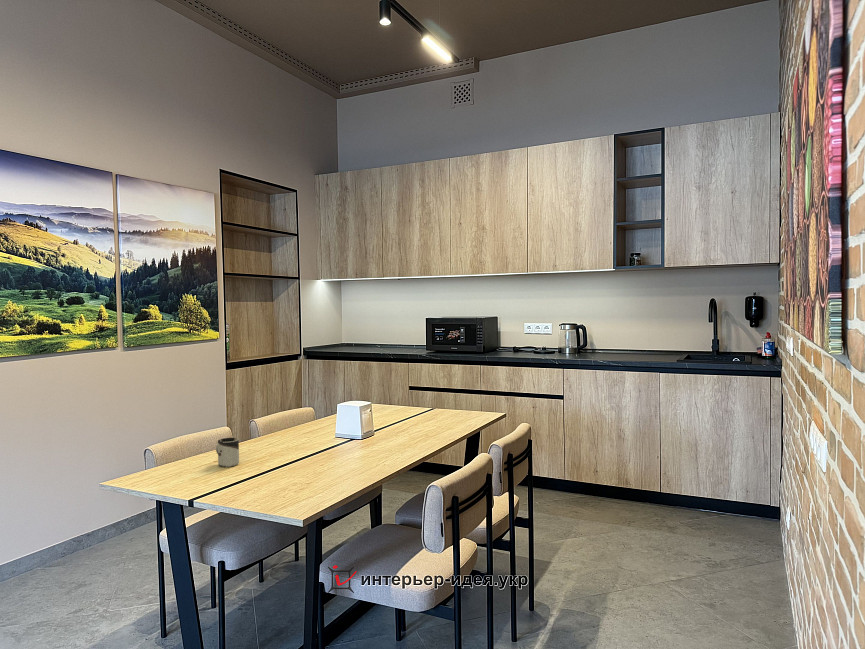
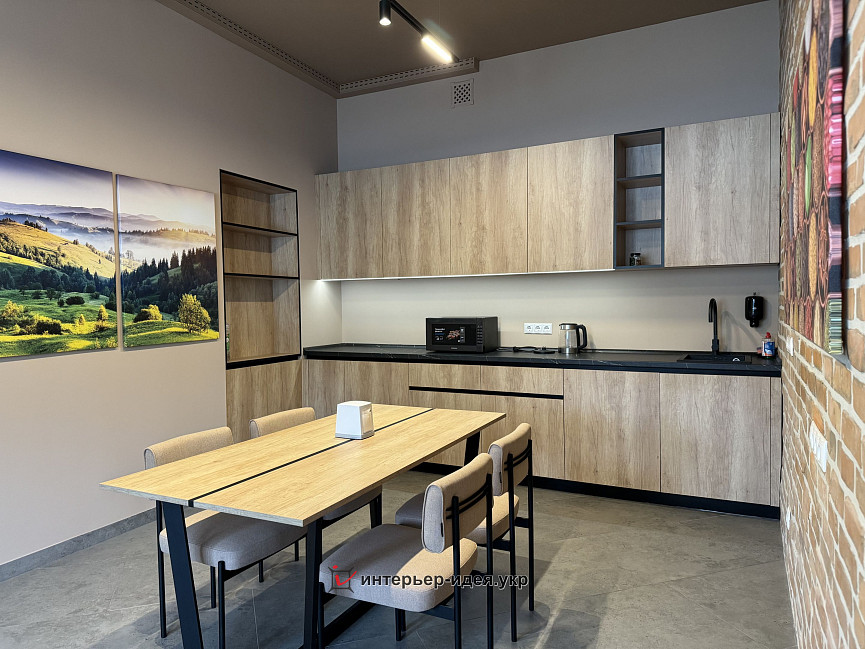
- cup (226, 451)
